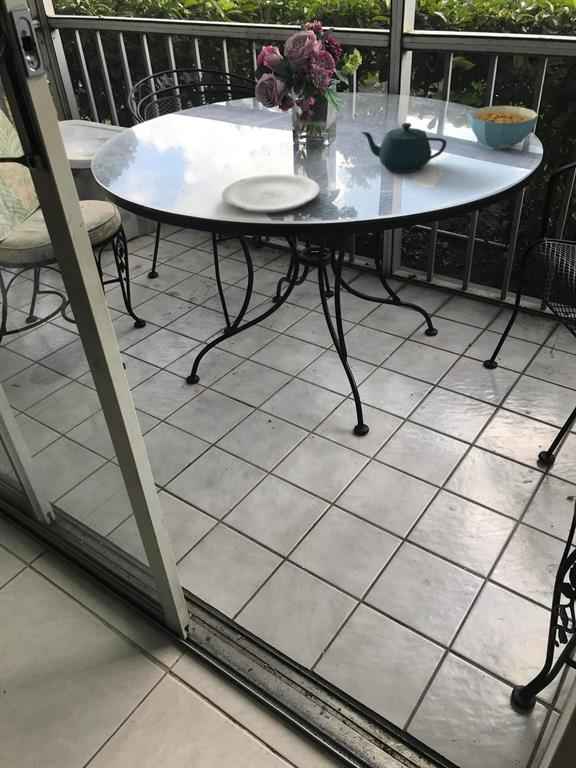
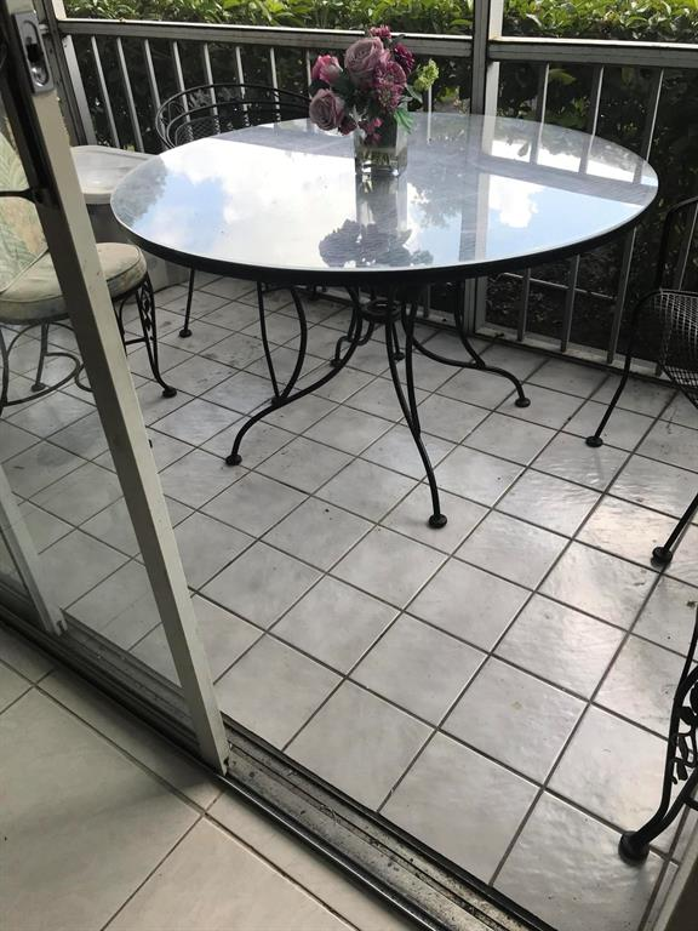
- plate (271, 194)
- teapot (402, 145)
- cereal bowl (501, 130)
